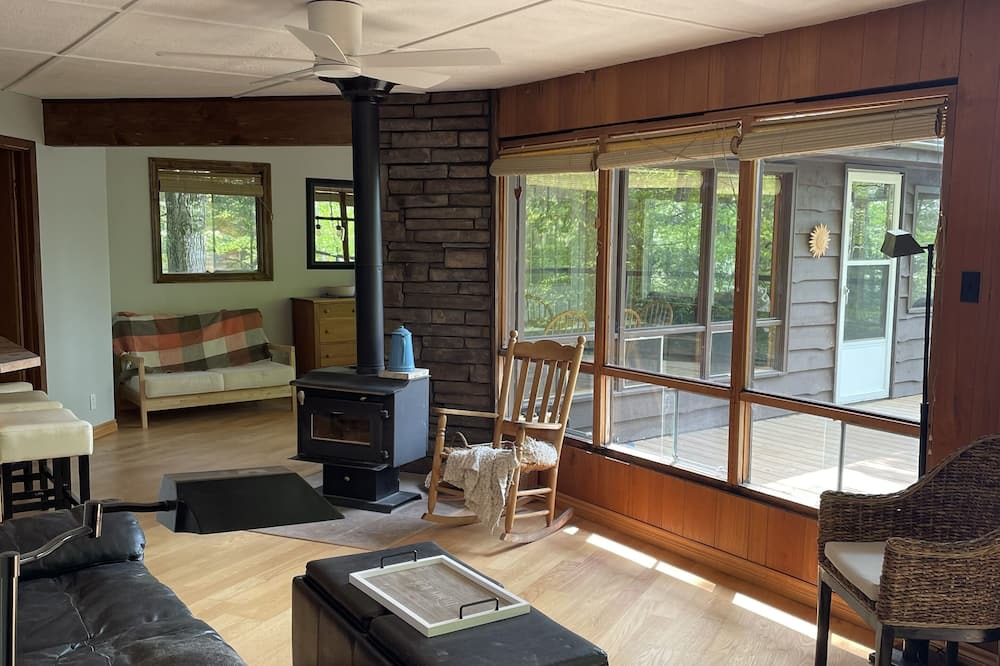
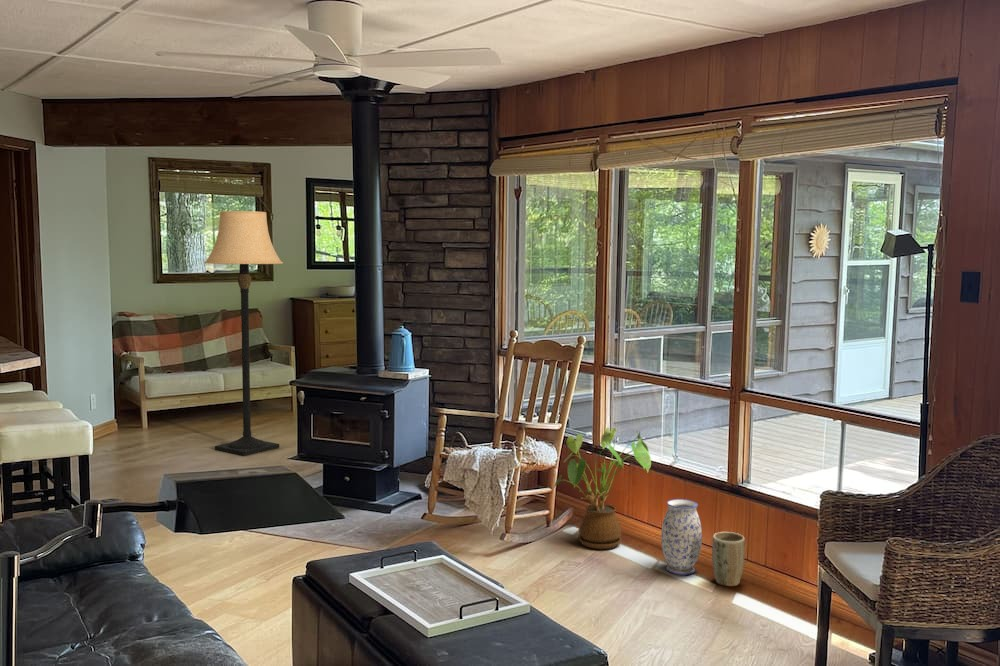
+ lamp (245, 331)
+ vase (681, 536)
+ house plant (601, 489)
+ plant pot (728, 559)
